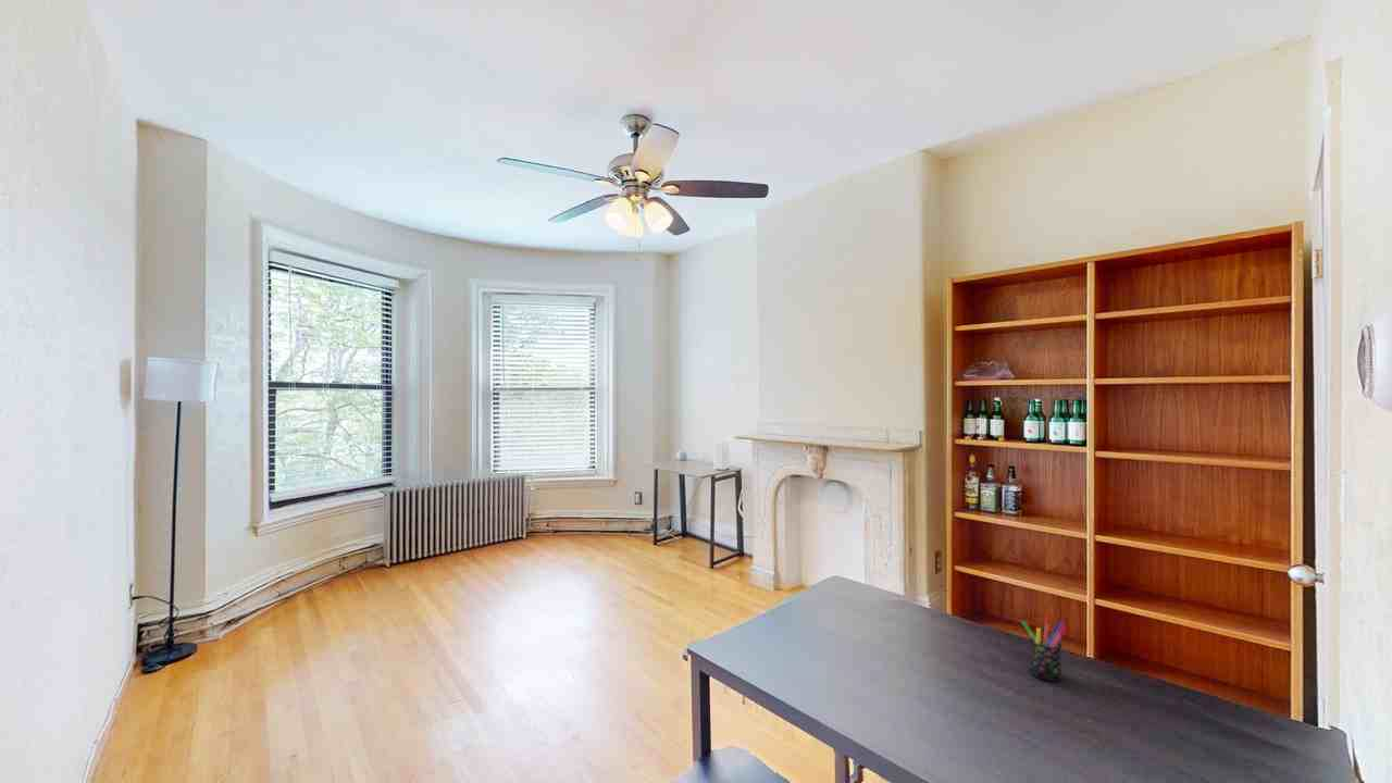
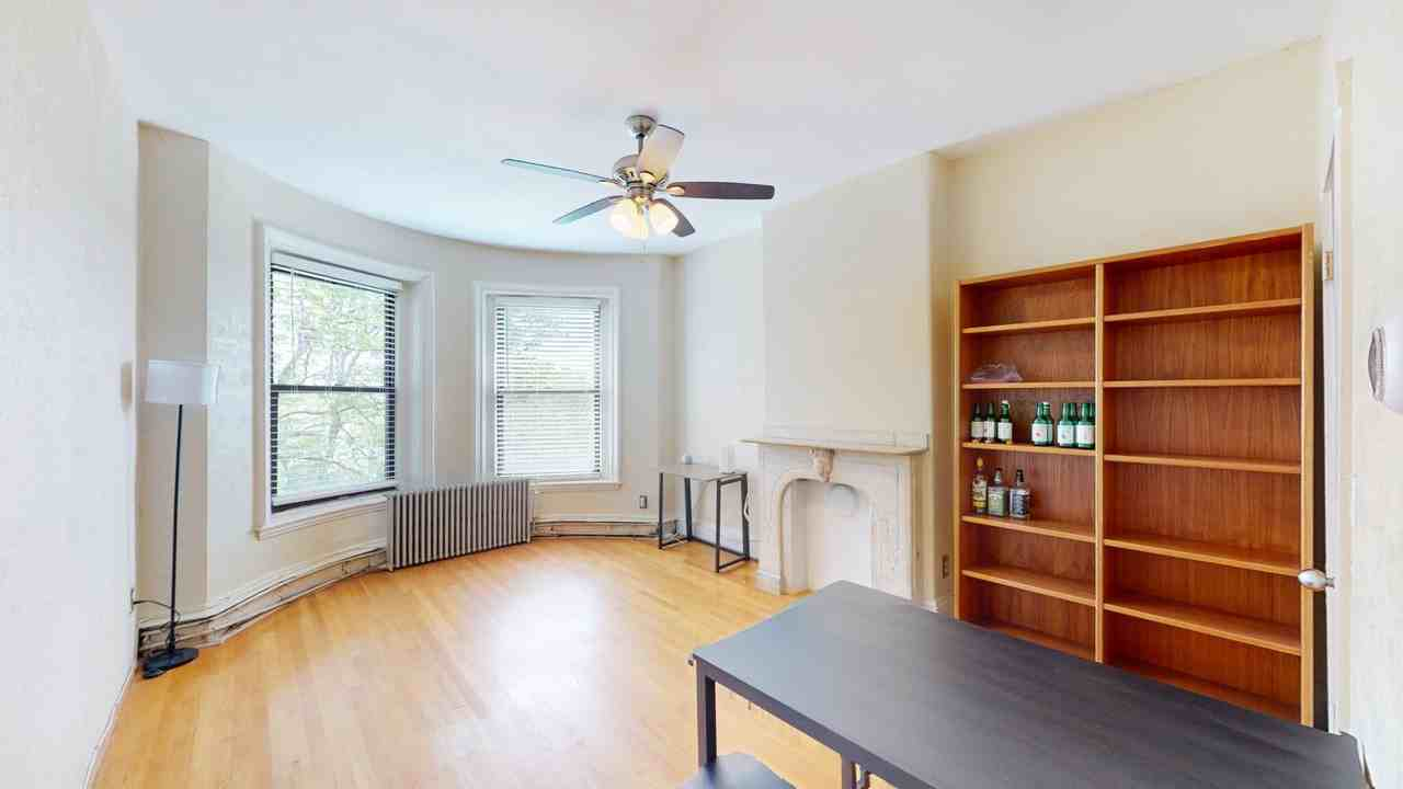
- pen holder (1042, 644)
